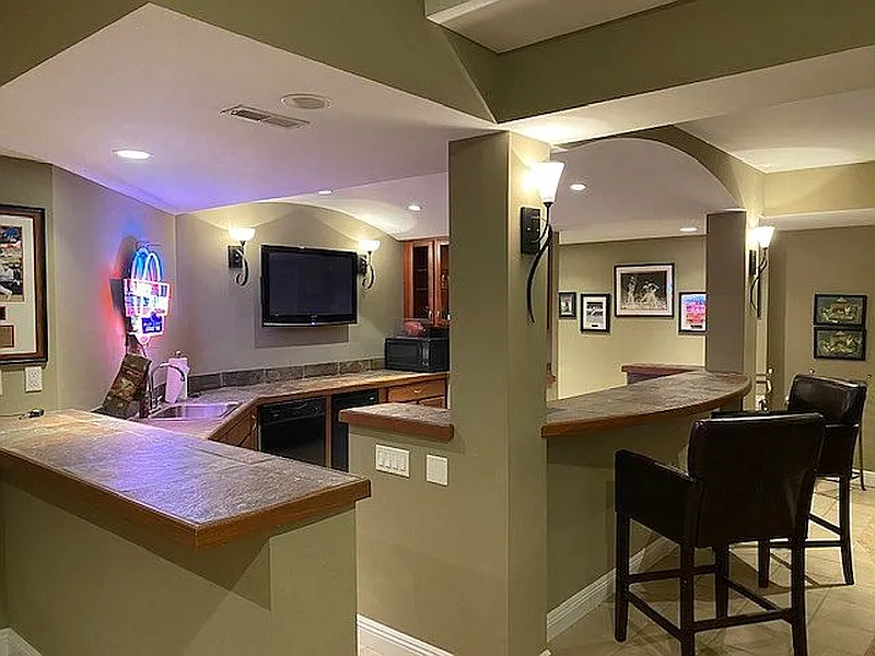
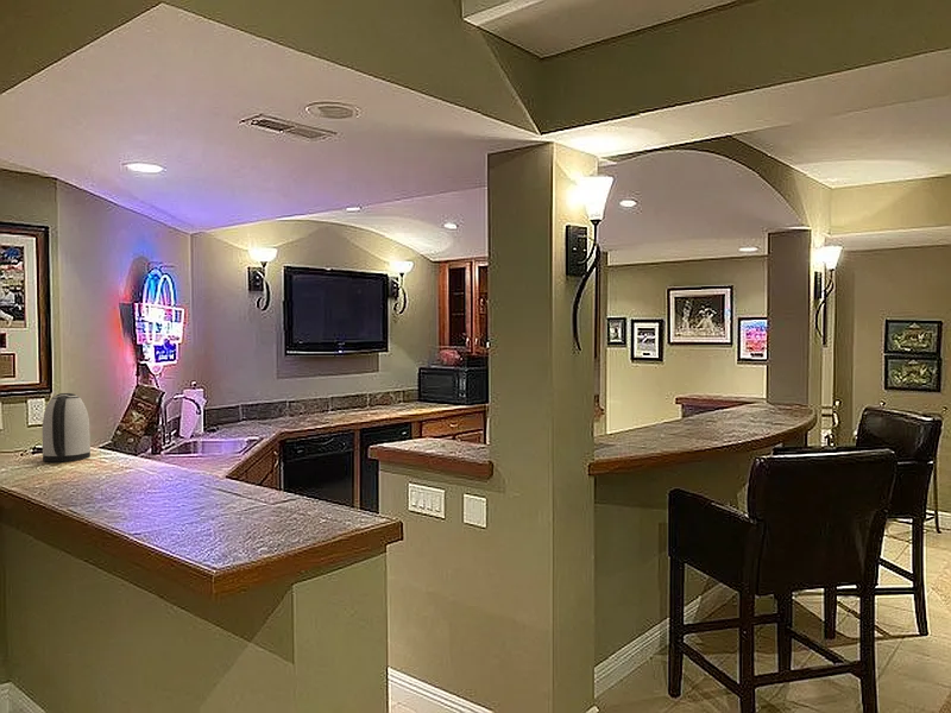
+ kettle (63, 427)
